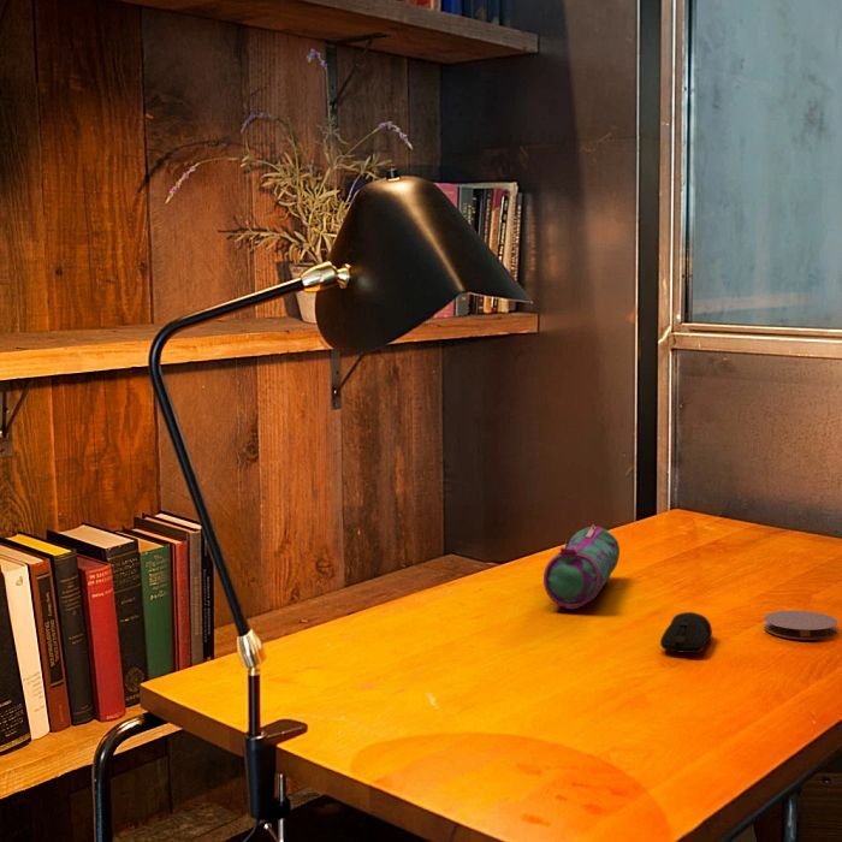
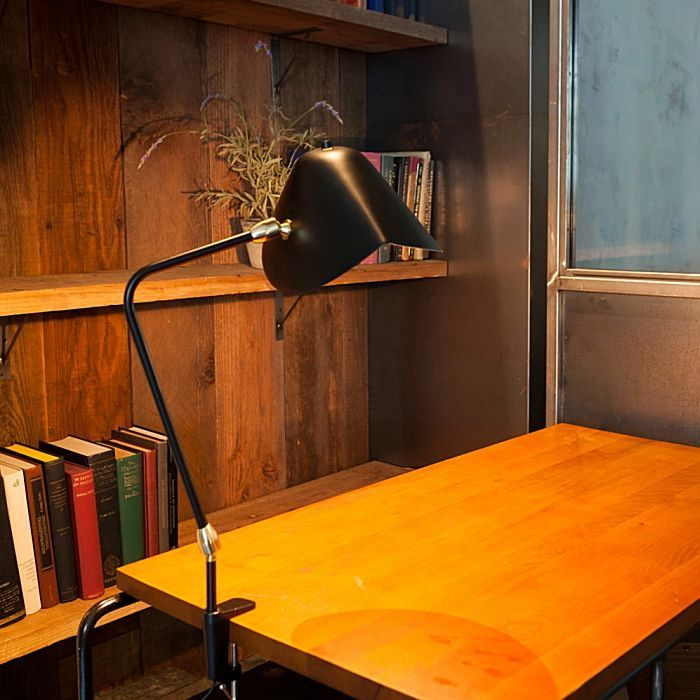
- computer mouse (687, 629)
- pencil case (582, 564)
- coaster (800, 624)
